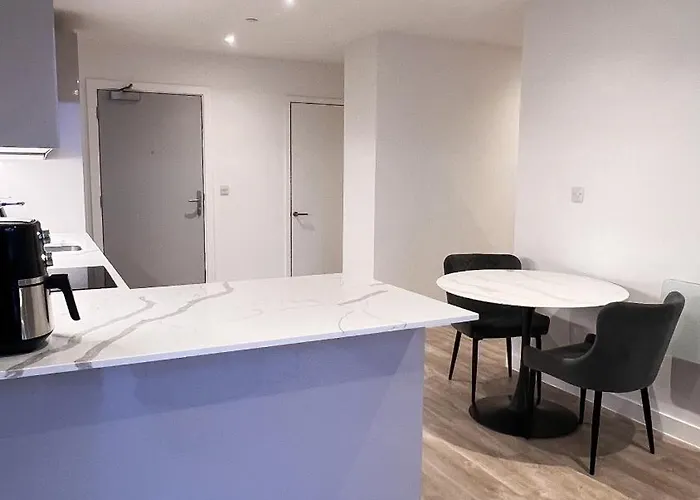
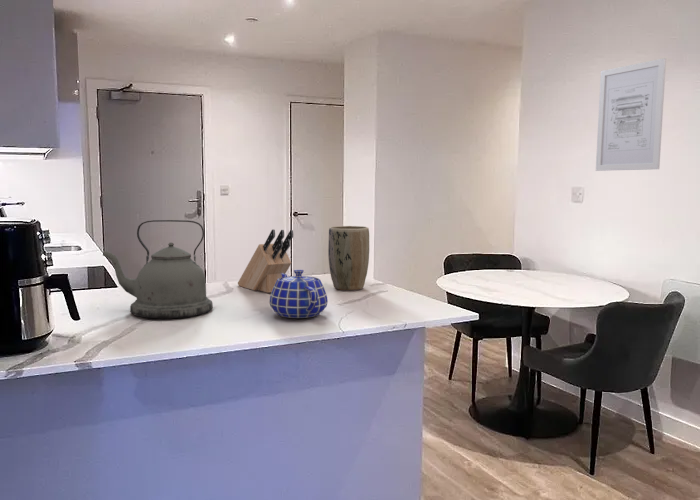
+ knife block (266, 258)
+ wall art (628, 118)
+ kettle (165, 265)
+ plant pot (348, 257)
+ teapot (297, 291)
